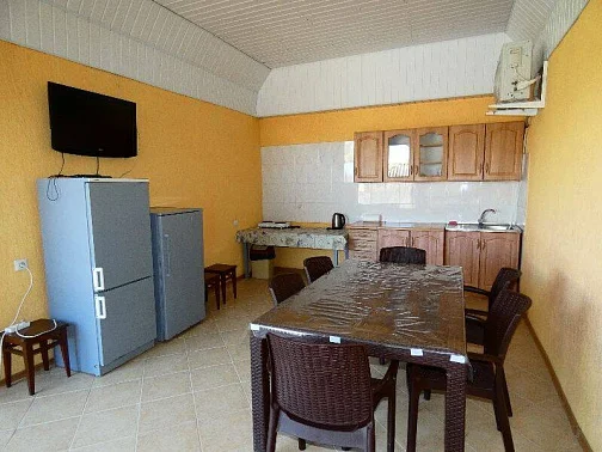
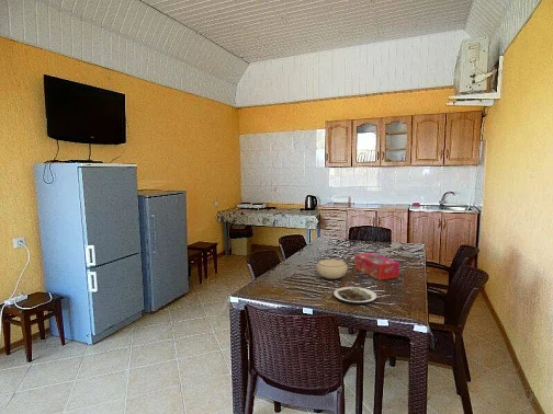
+ plate (354, 294)
+ tissue box (375, 265)
+ bowl (331, 269)
